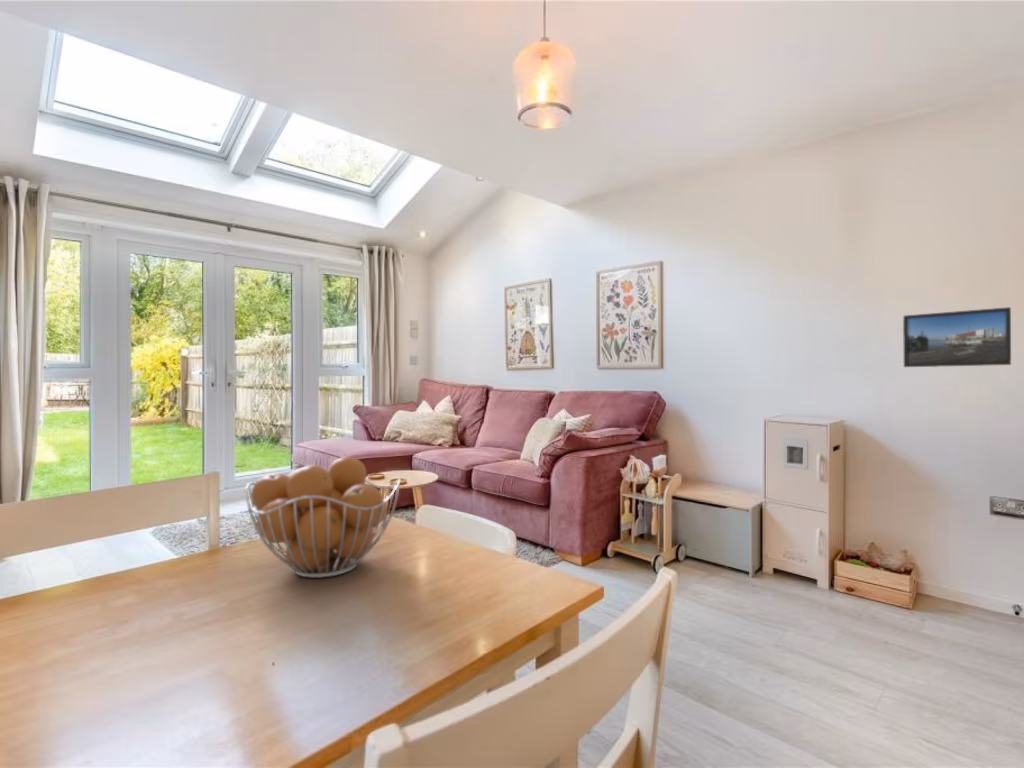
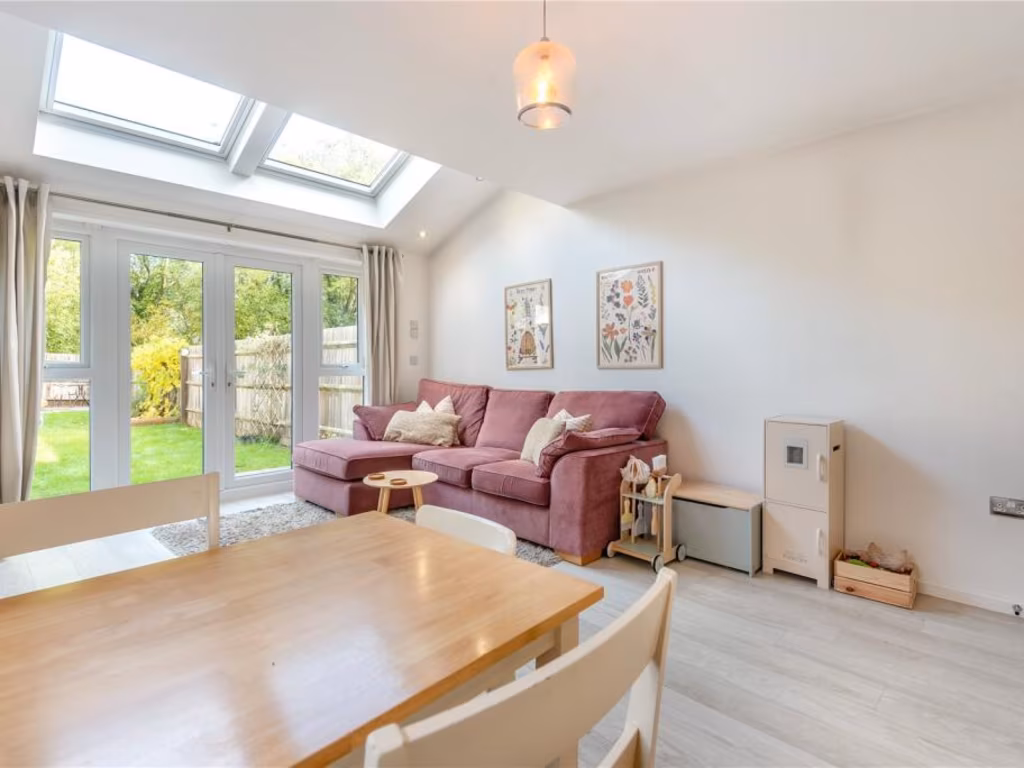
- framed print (954, 338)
- fruit basket (326, 513)
